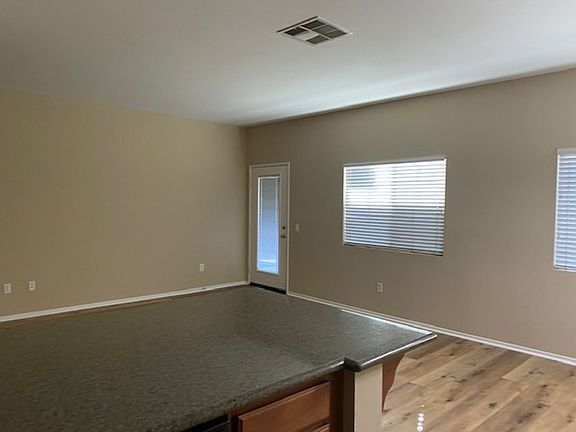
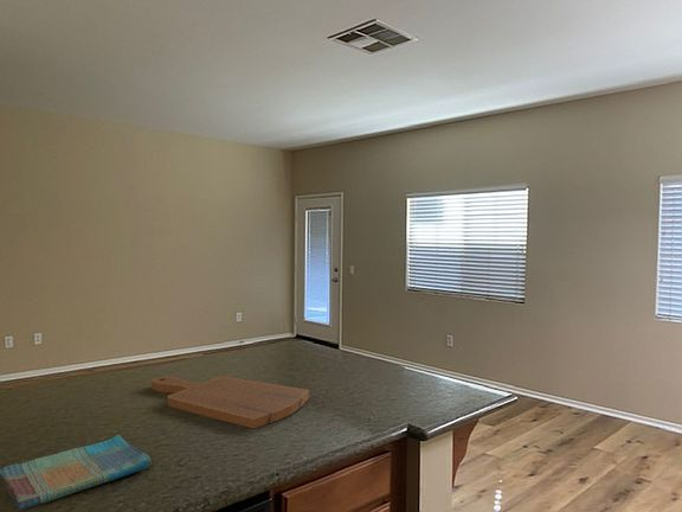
+ cutting board (230, 396)
+ dish towel (77, 467)
